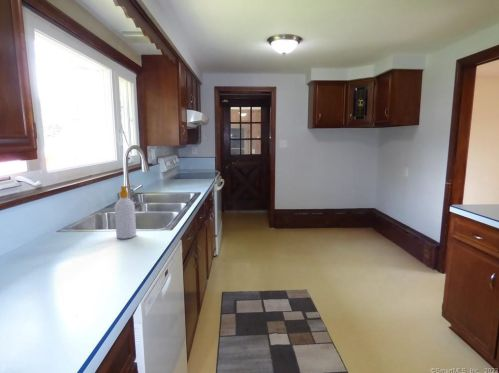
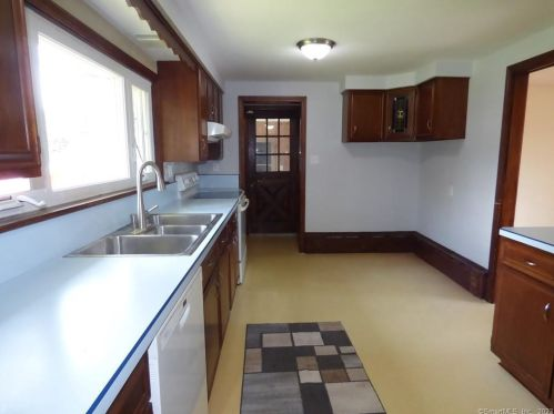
- soap bottle (125, 211)
